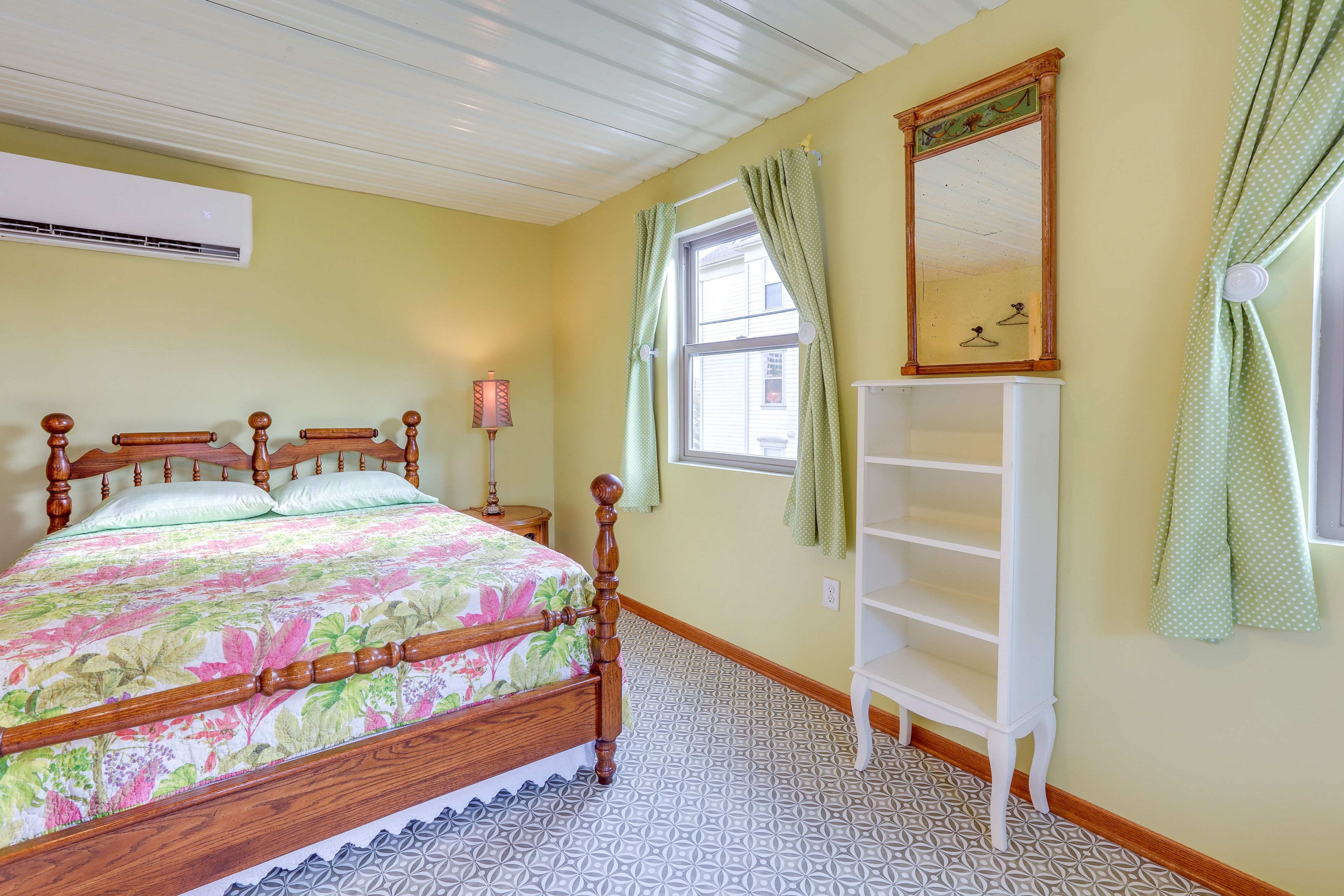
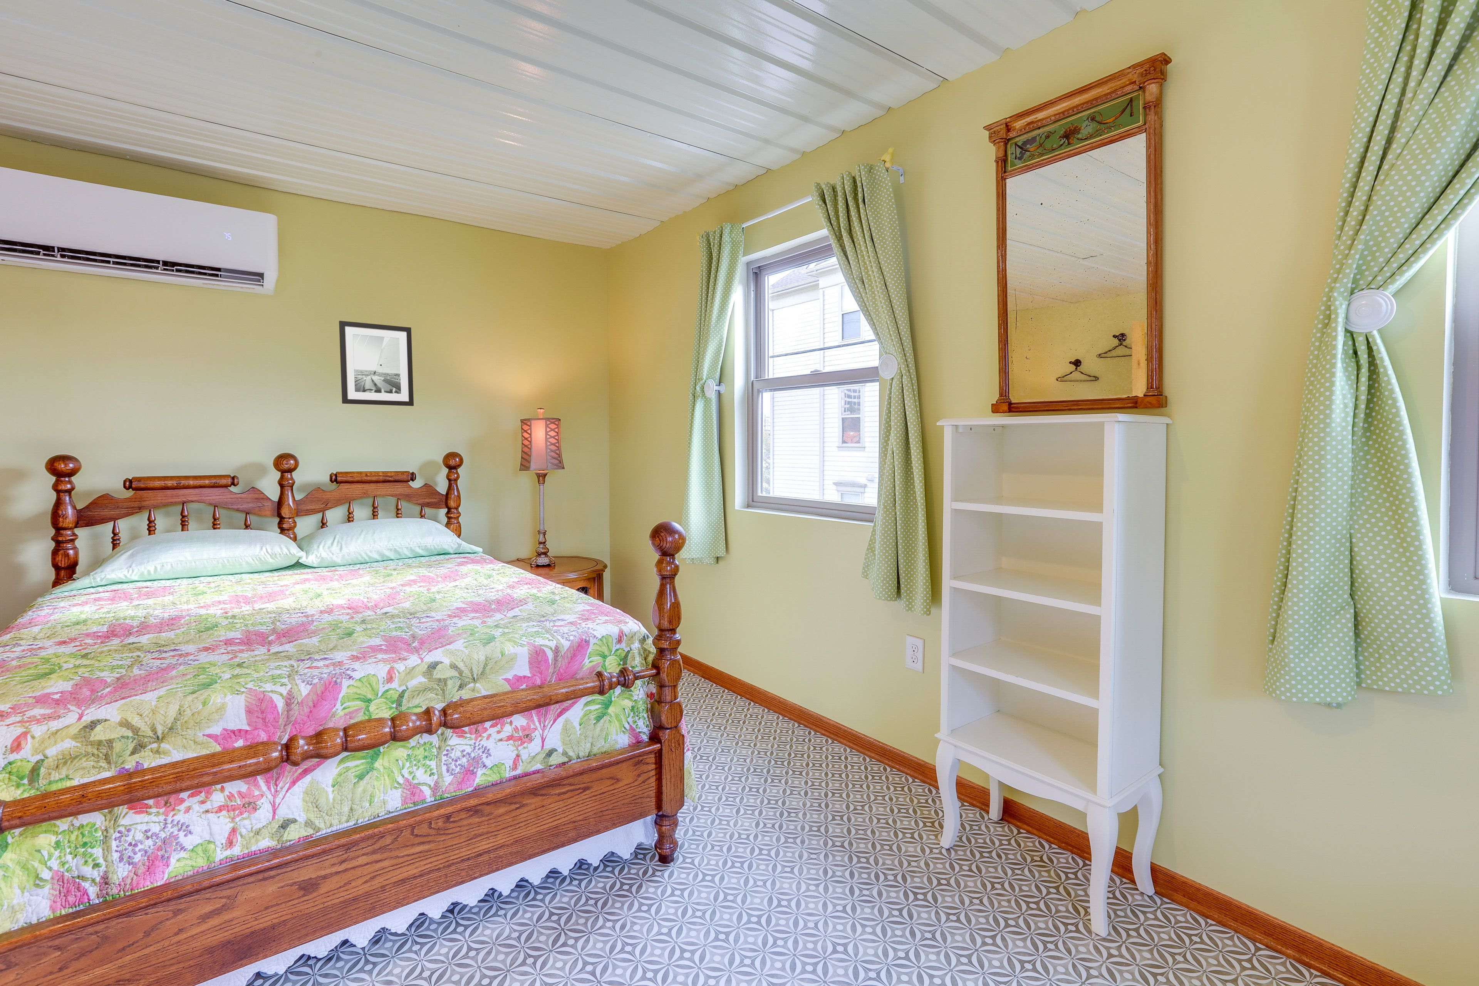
+ wall art (377, 364)
